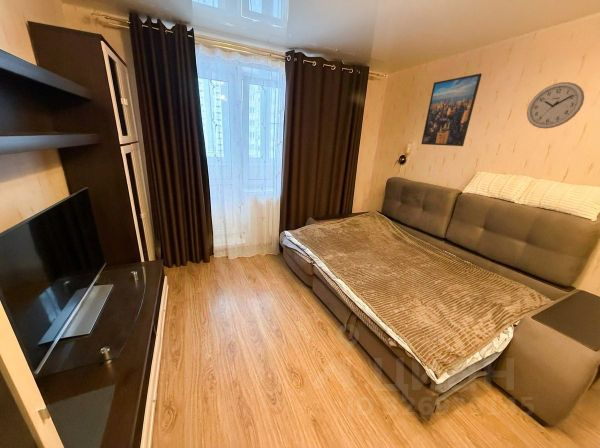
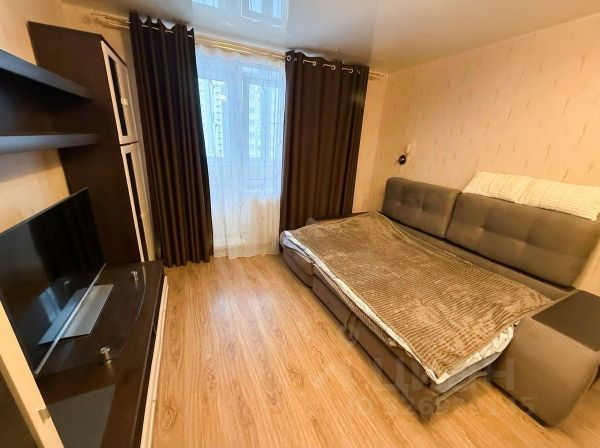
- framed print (447, 113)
- wall clock (552, 106)
